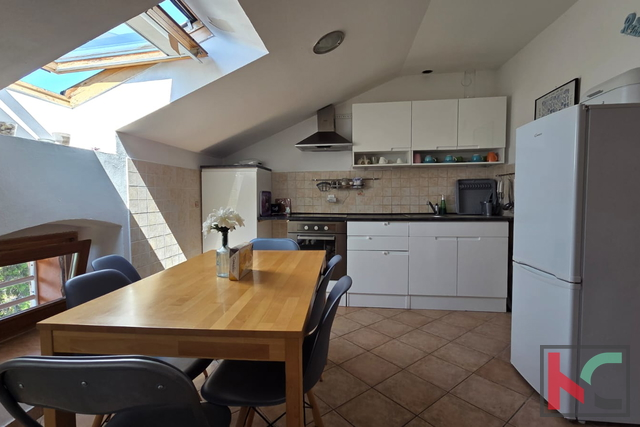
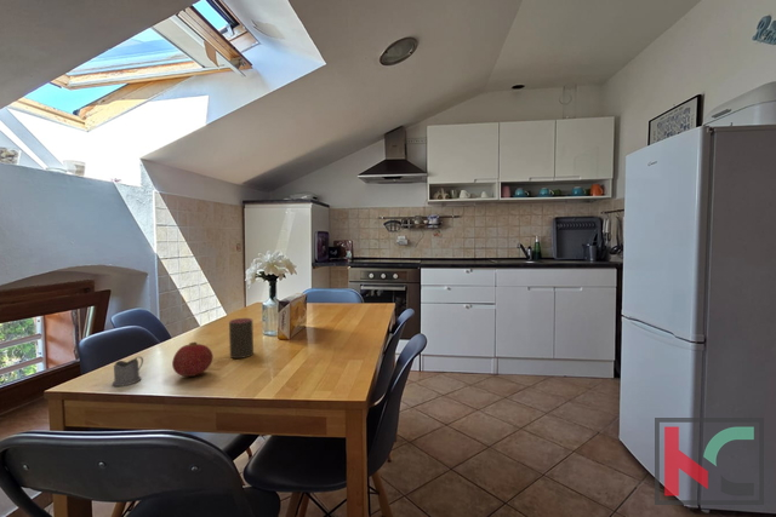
+ tea glass holder (127, 366)
+ cup (241, 337)
+ fruit (193, 358)
